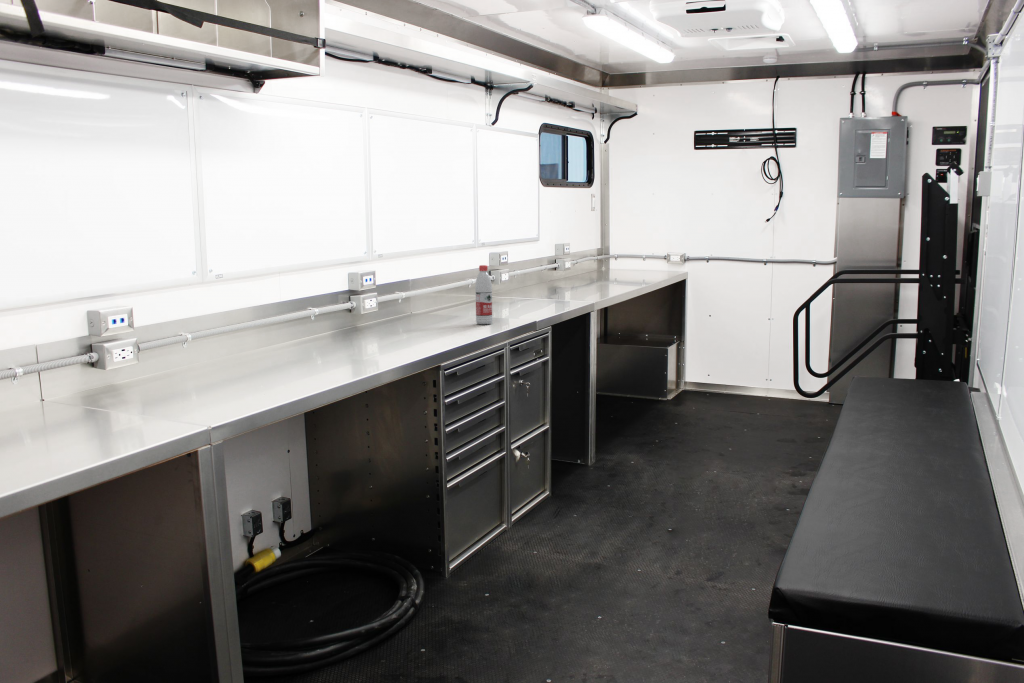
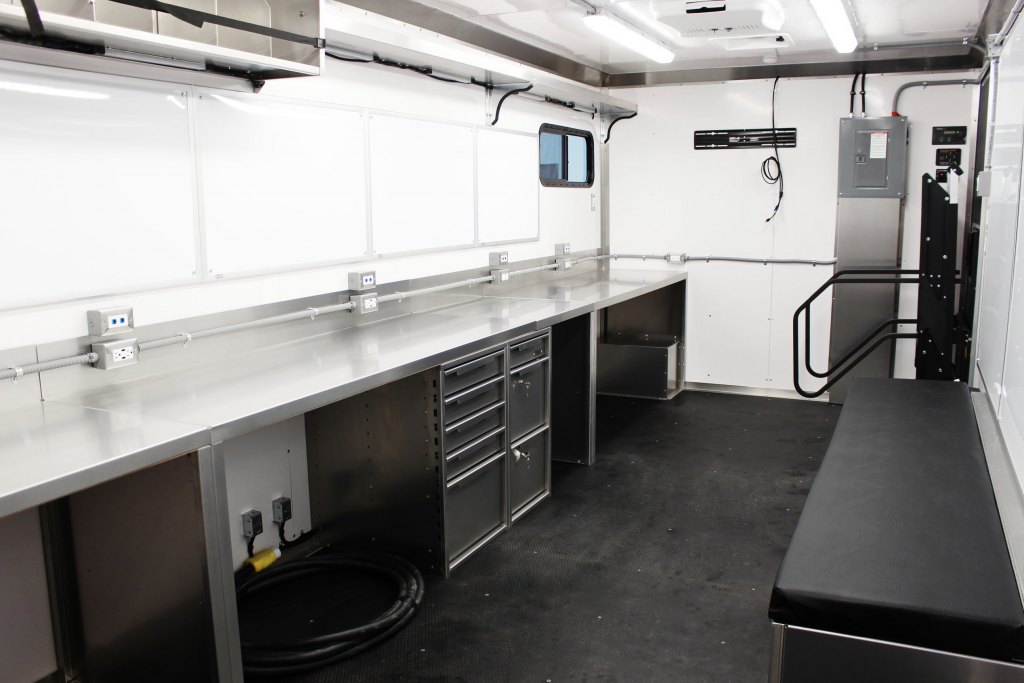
- water bottle (483, 294)
